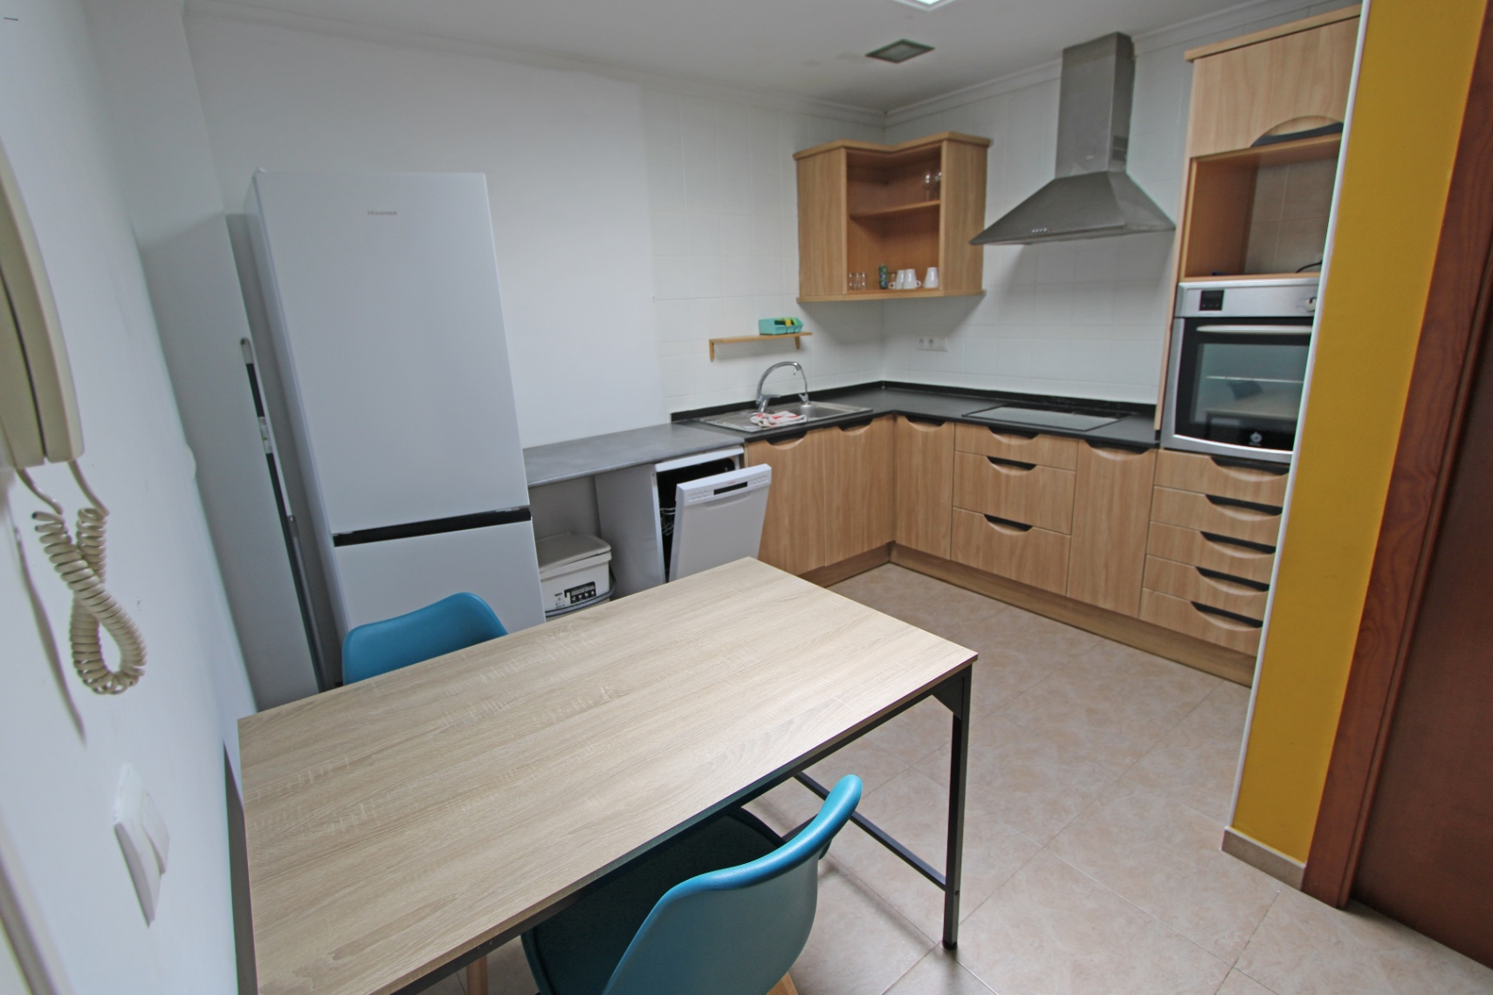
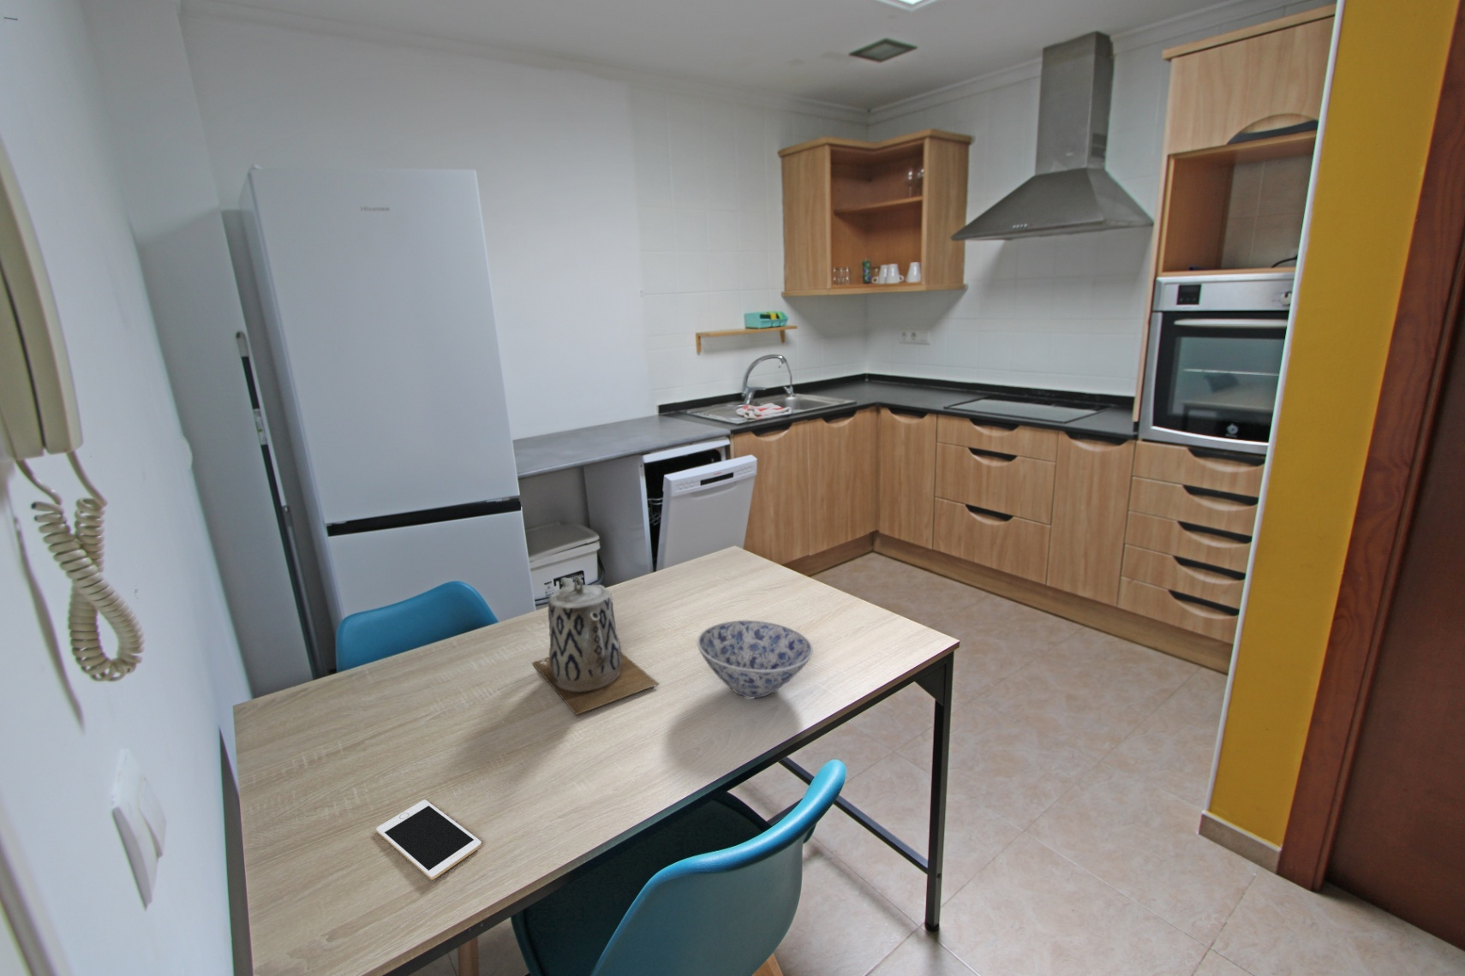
+ teapot (588, 625)
+ cell phone (427, 837)
+ bowl (755, 664)
